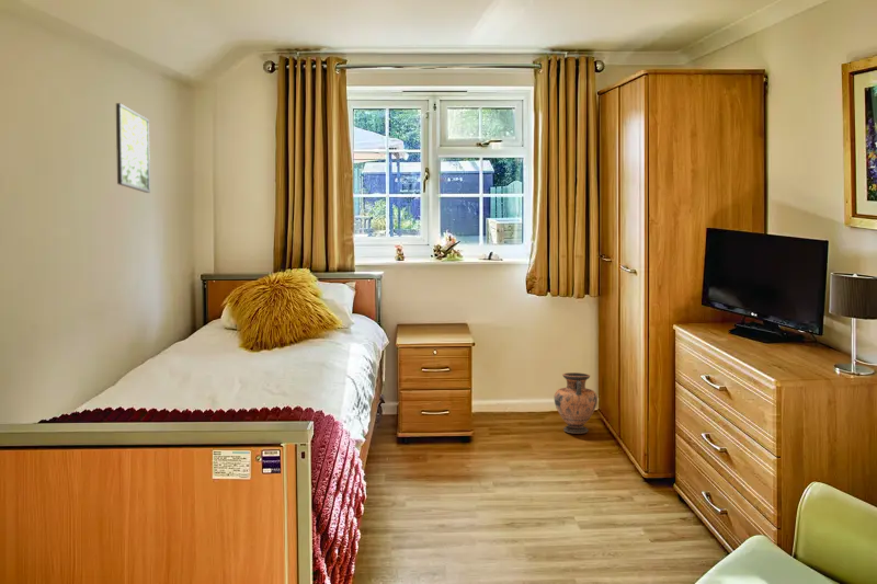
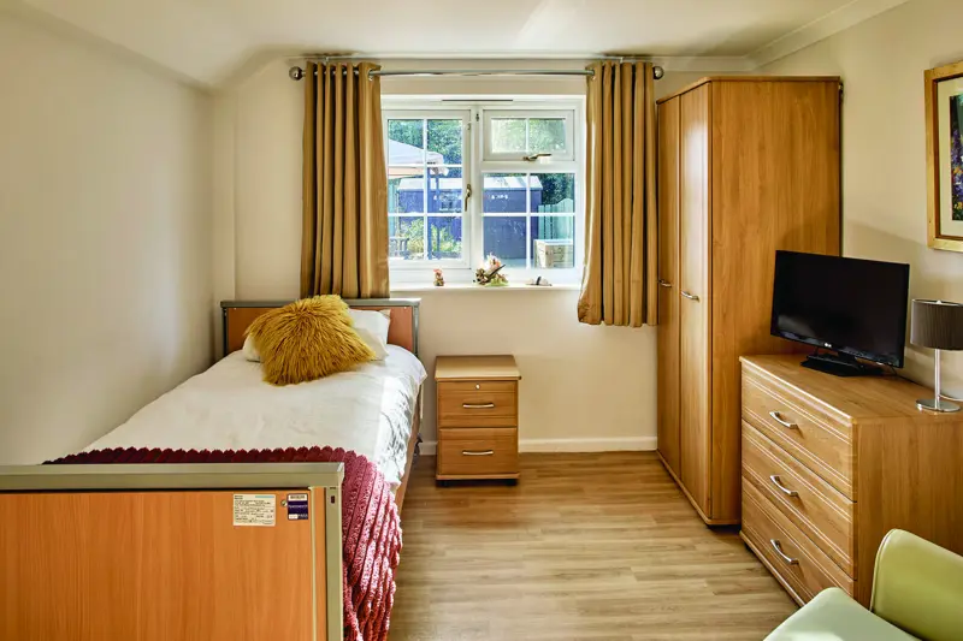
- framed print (134, 150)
- vase (576, 402)
